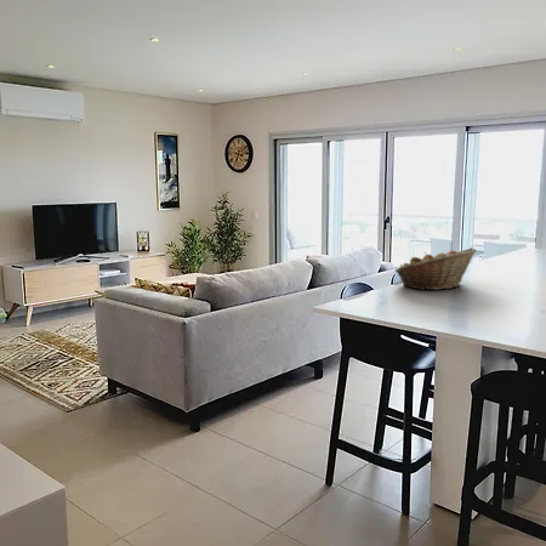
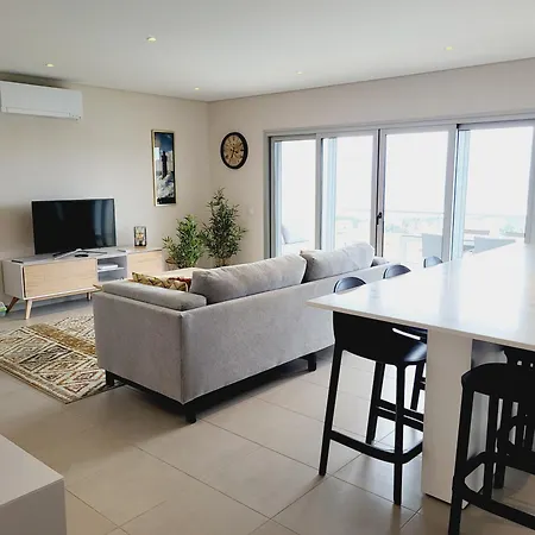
- fruit basket (436, 266)
